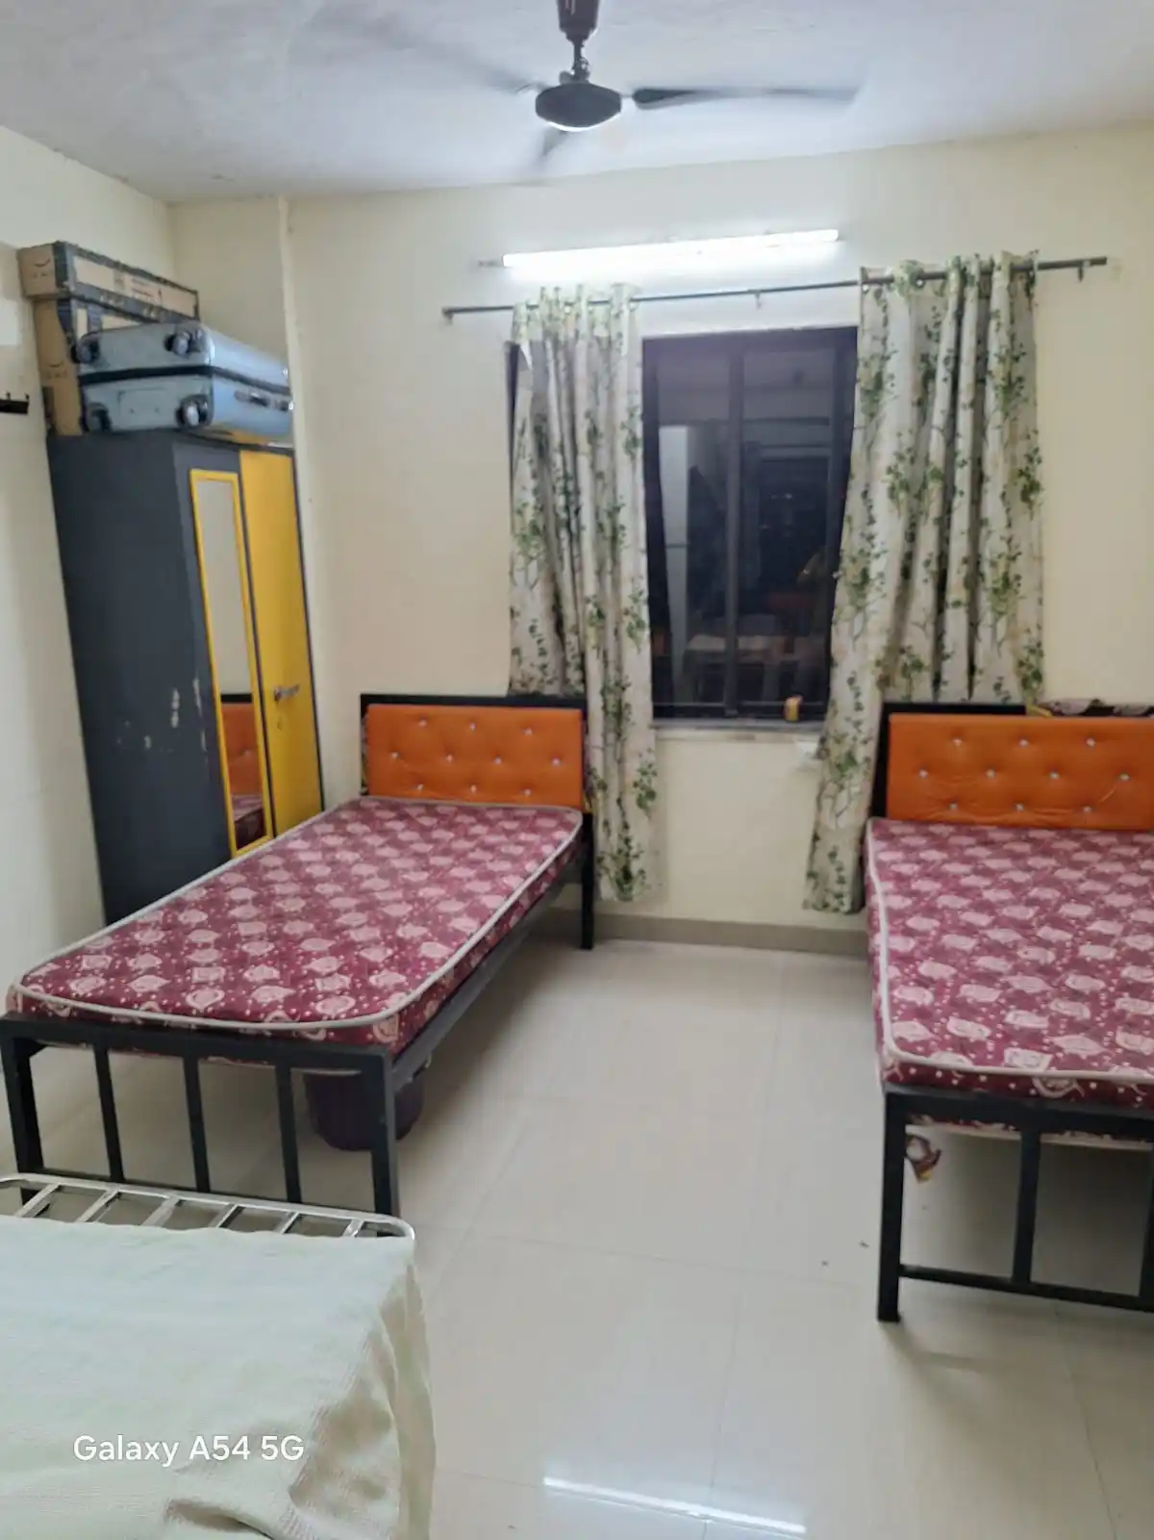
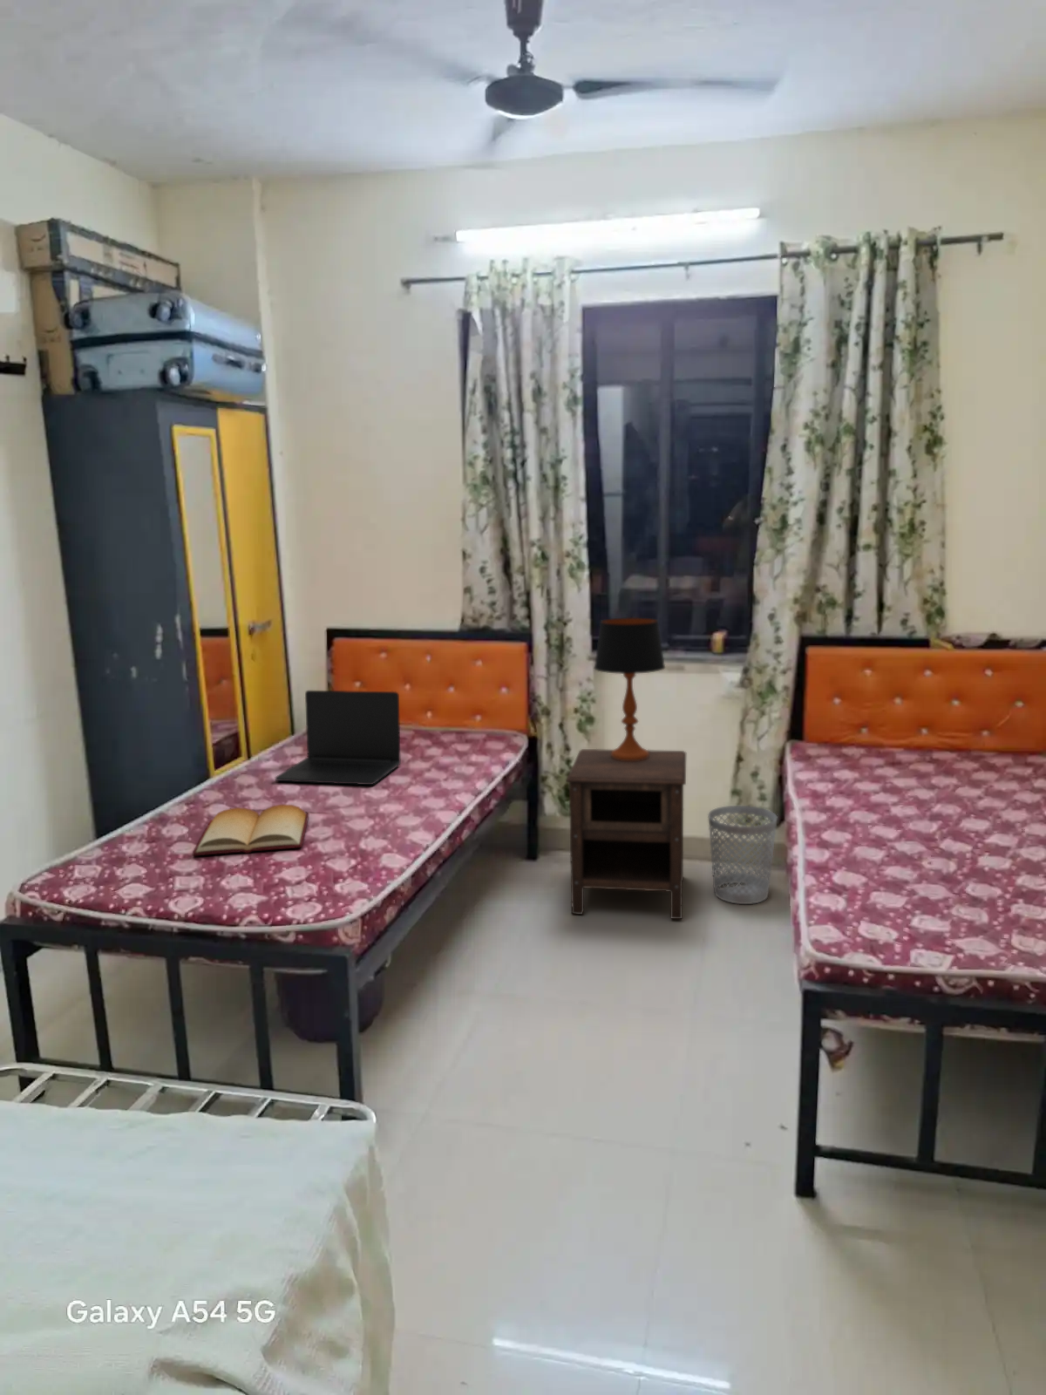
+ laptop (337, 736)
+ wastebasket (741, 855)
+ bible (253, 827)
+ nightstand (630, 829)
+ table lamp (630, 689)
